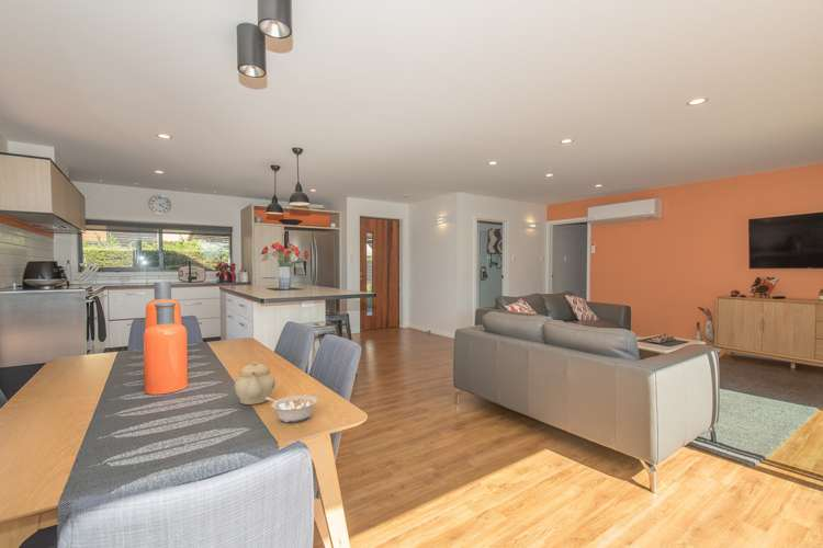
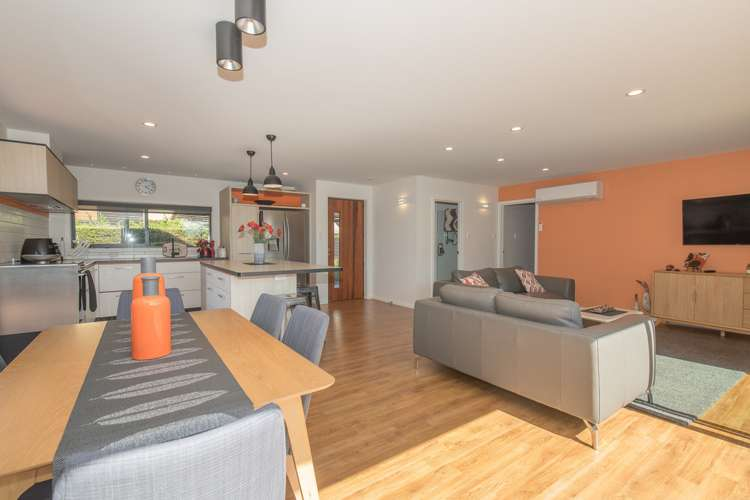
- teapot (255, 380)
- legume (293, 408)
